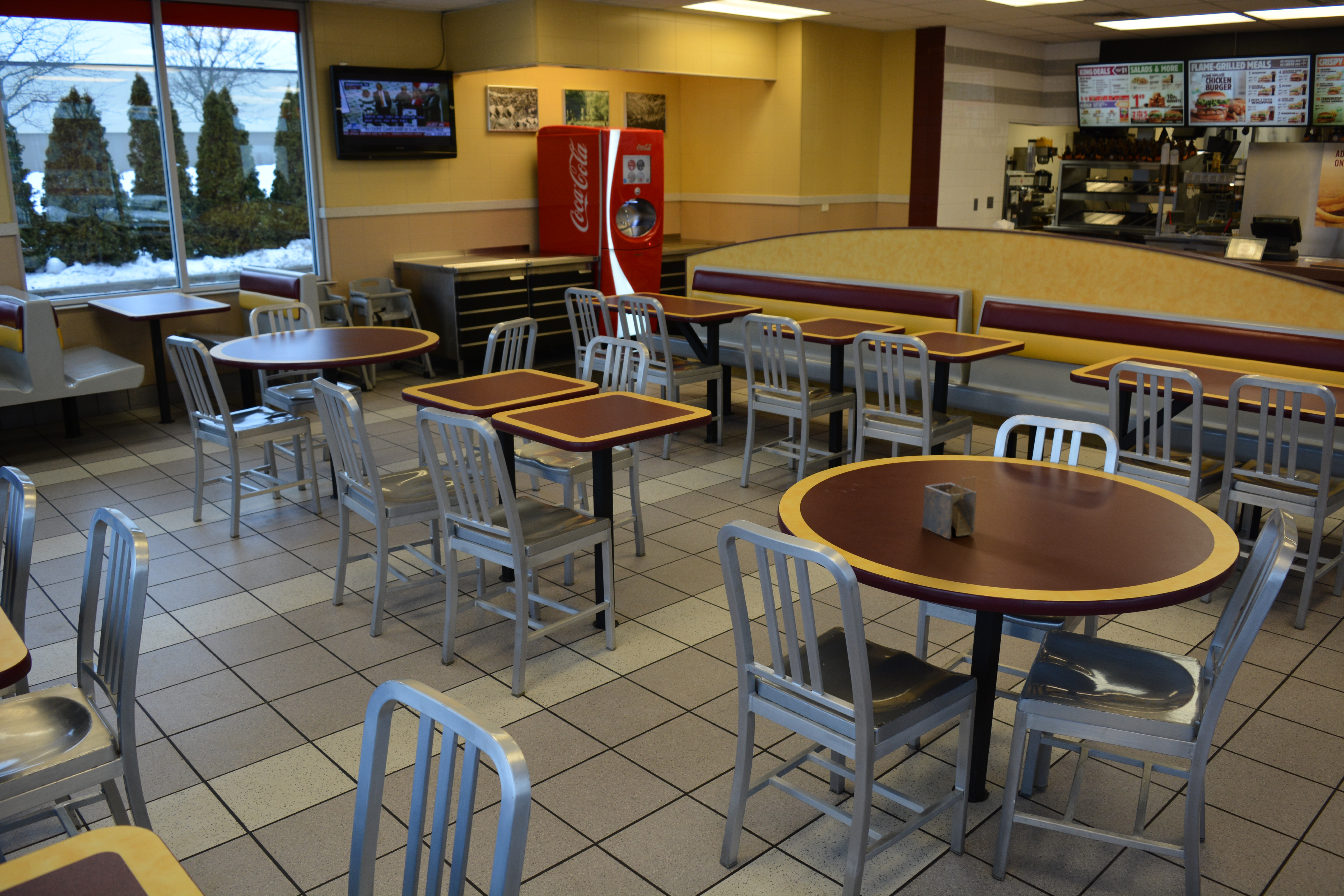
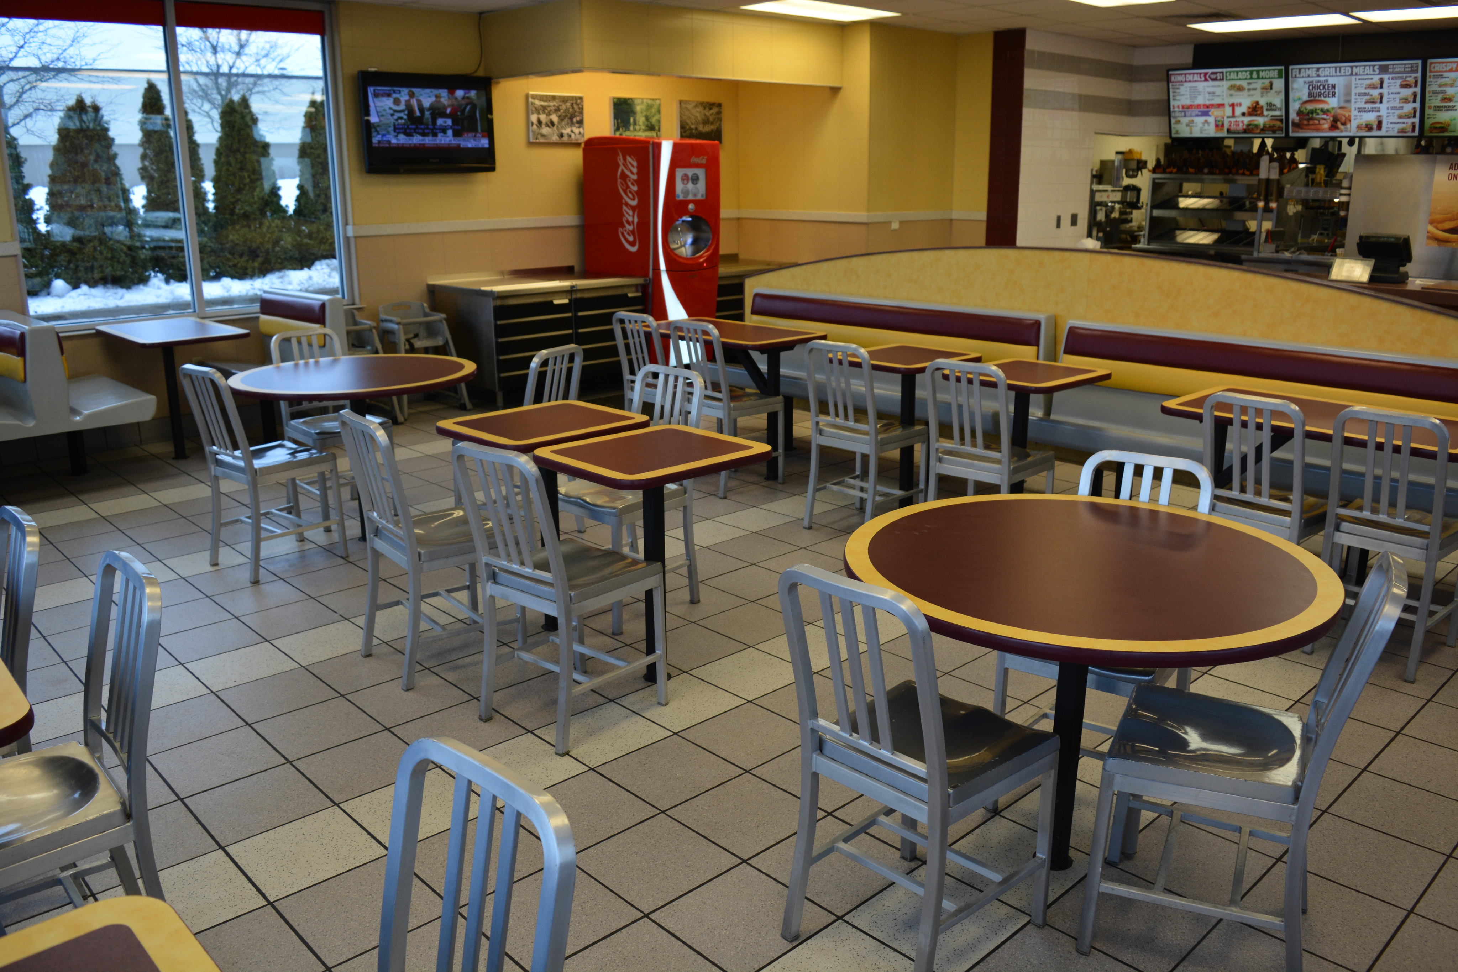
- napkin holder (950, 503)
